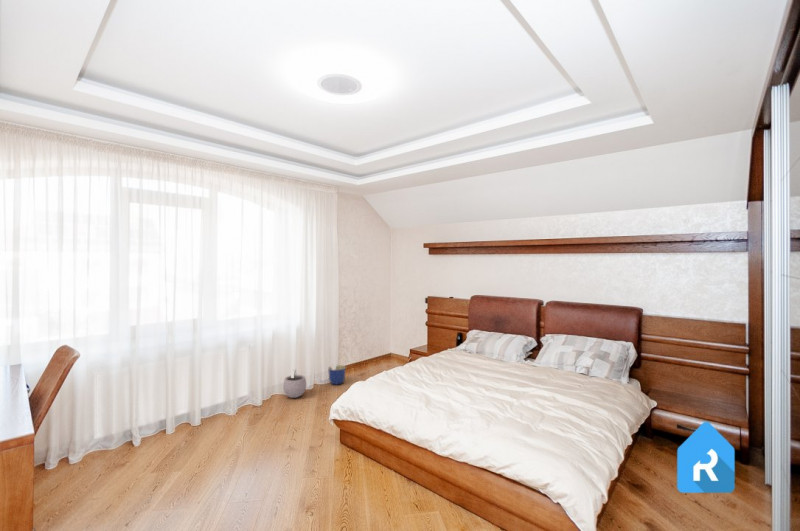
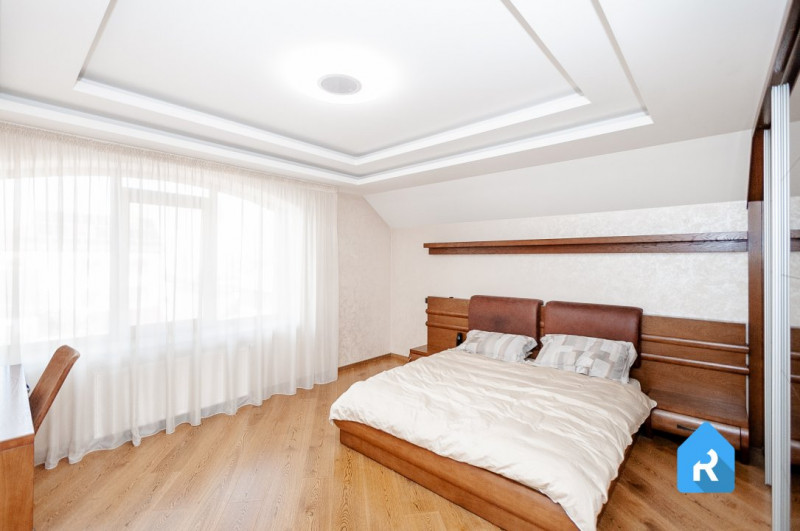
- planter (336, 375)
- plant pot (294, 382)
